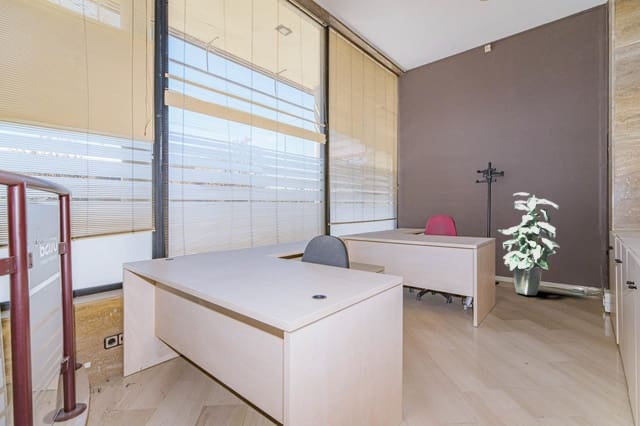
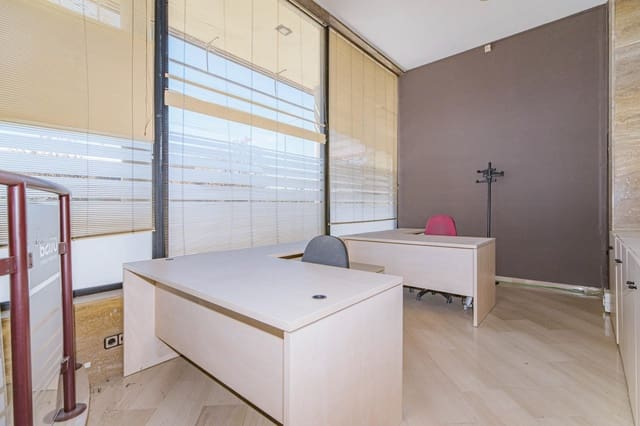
- indoor plant (526, 243)
